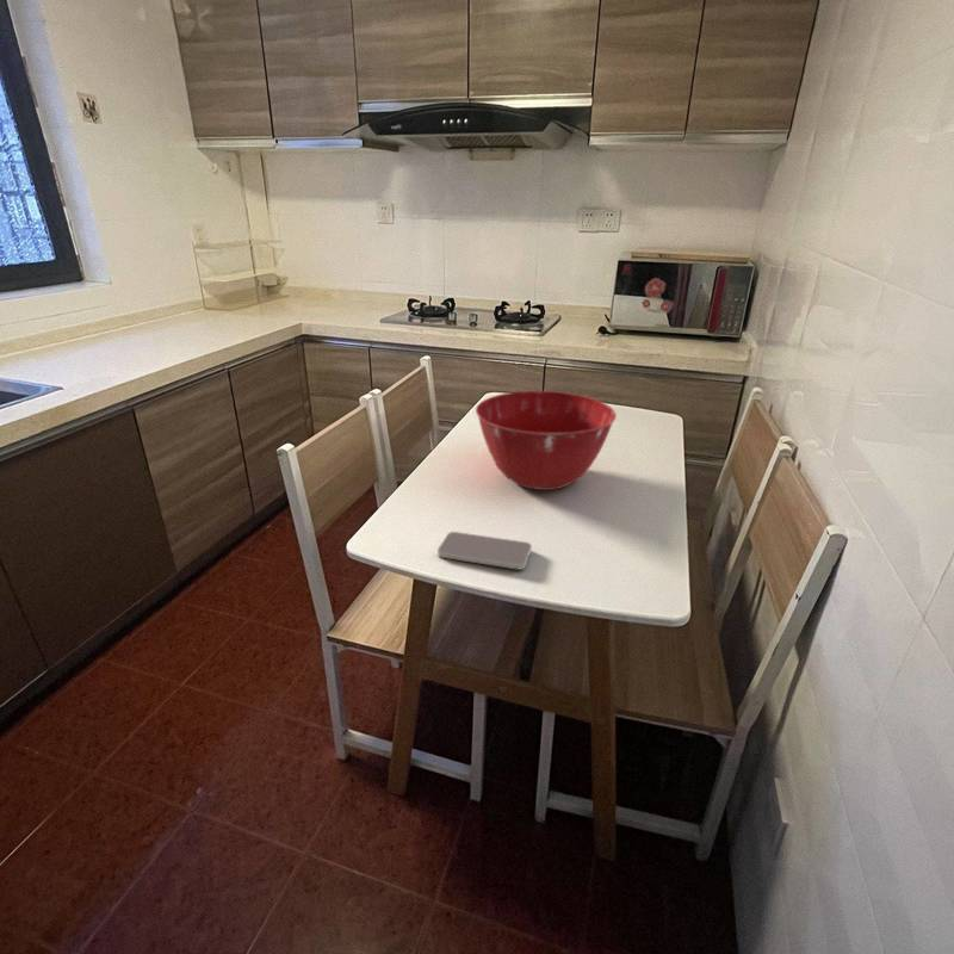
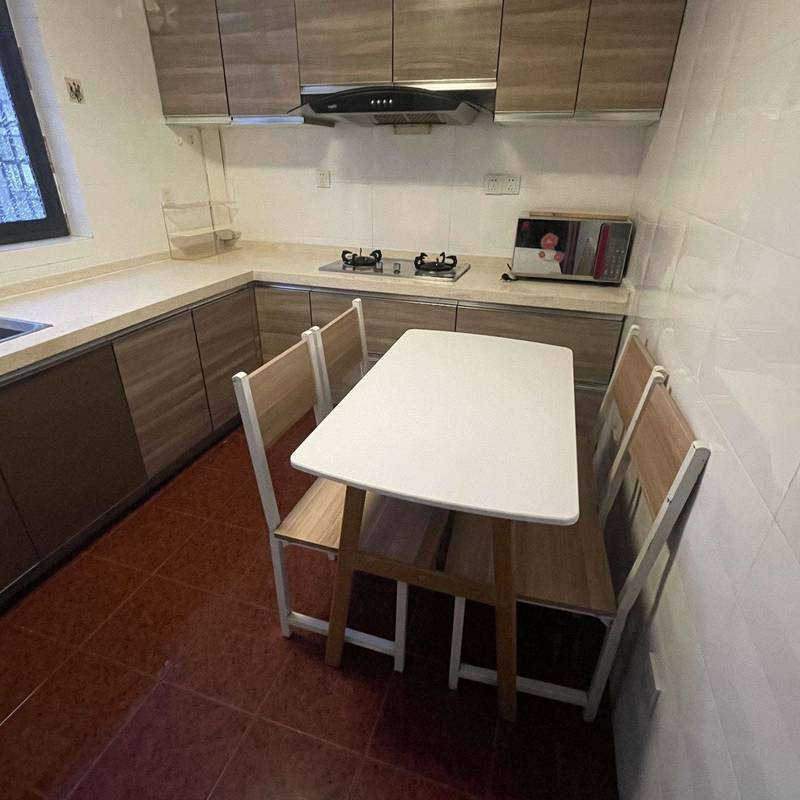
- smartphone (484, 549)
- mixing bowl (543, 442)
